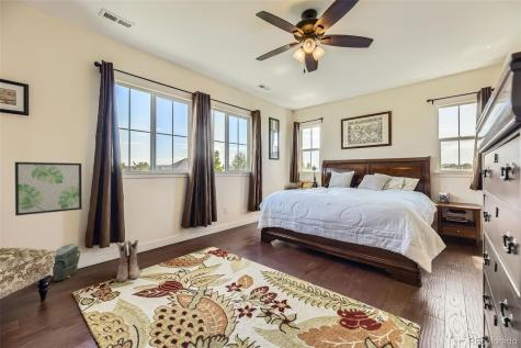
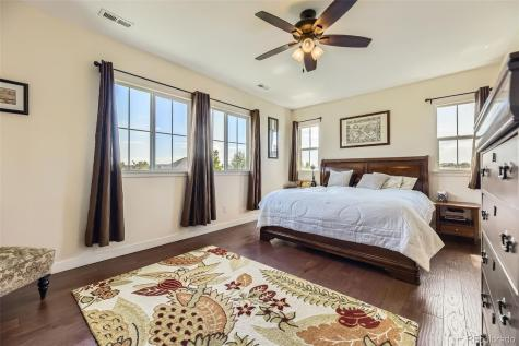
- boots (128, 258)
- wall art (50, 187)
- bag (66, 261)
